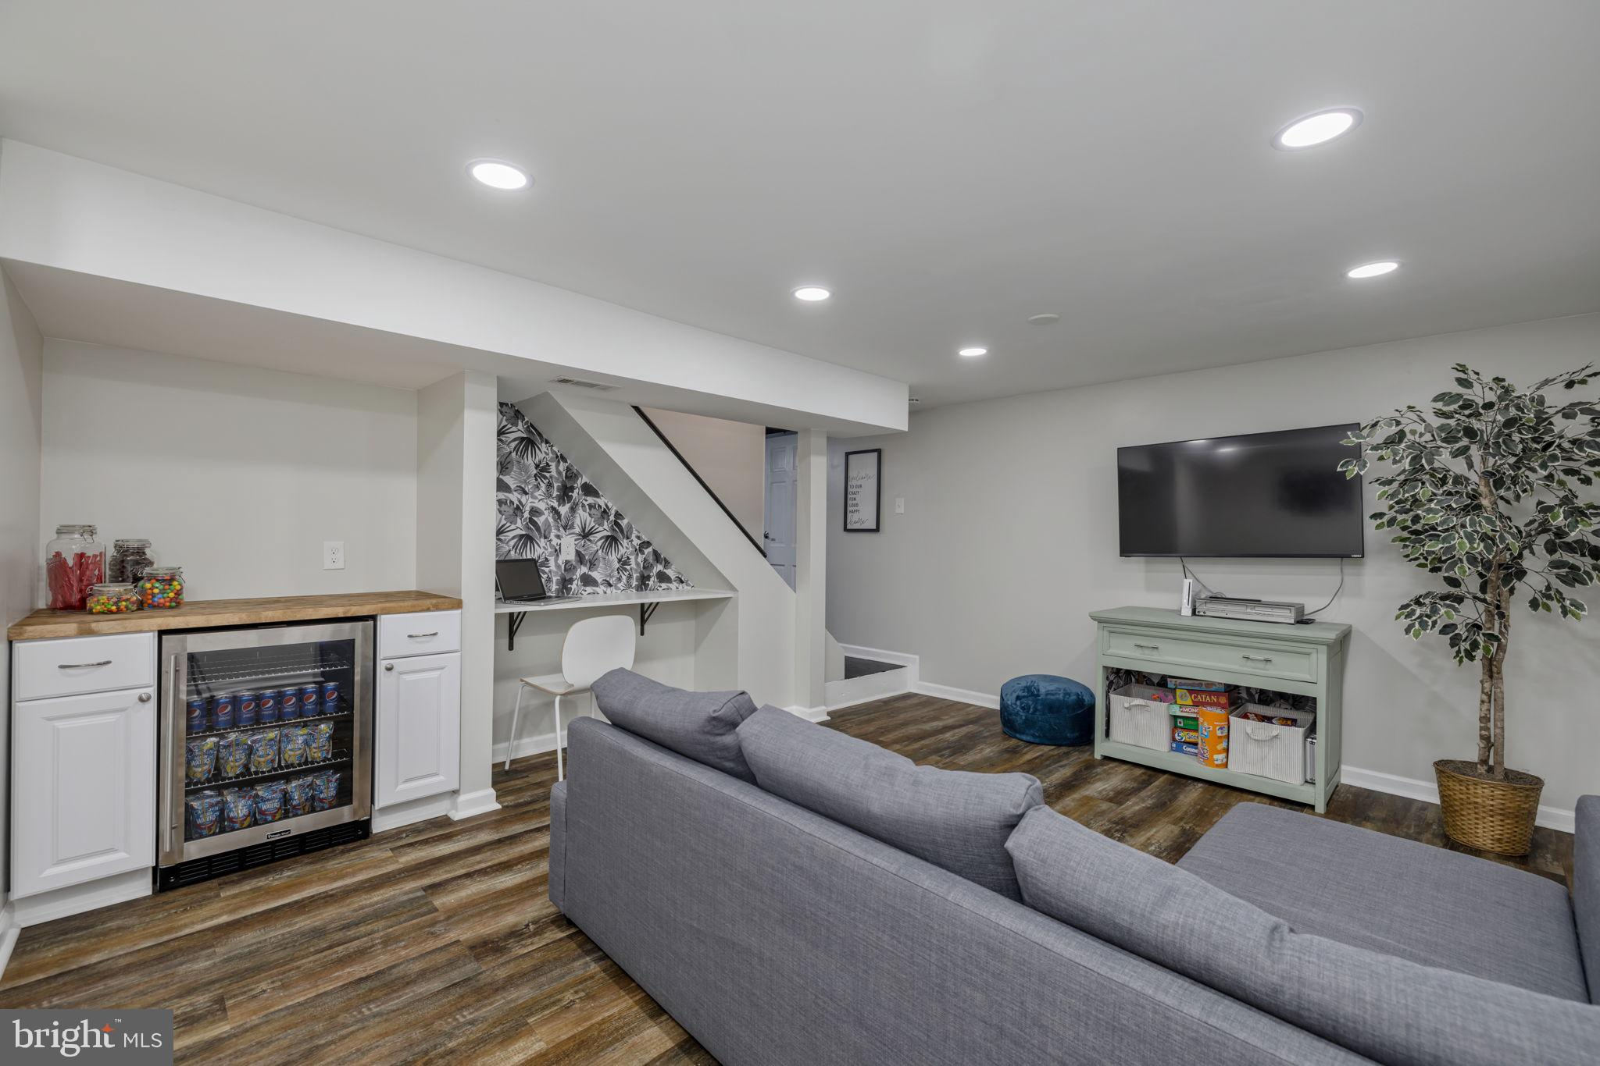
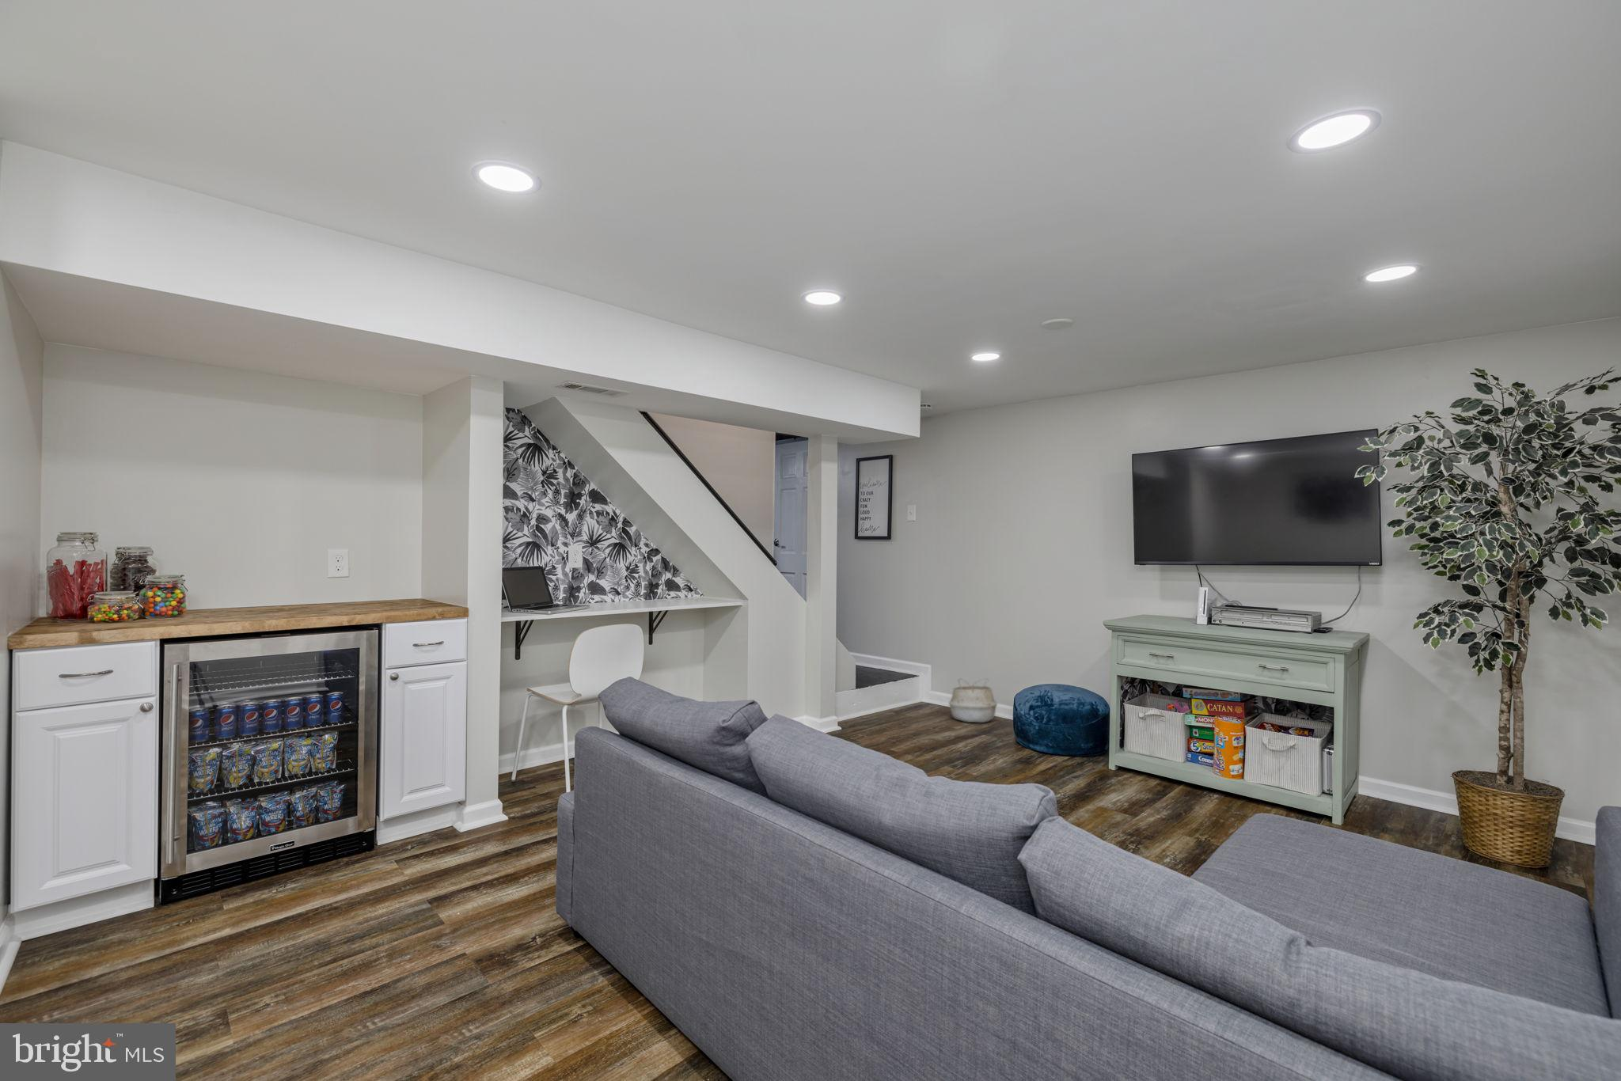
+ woven basket (973, 697)
